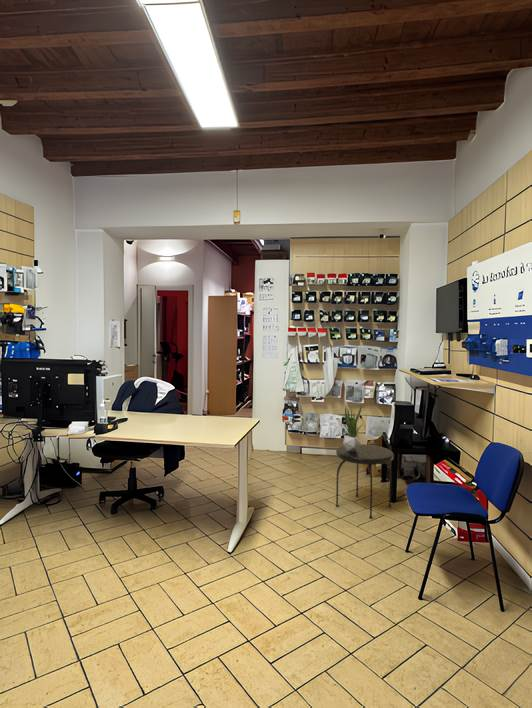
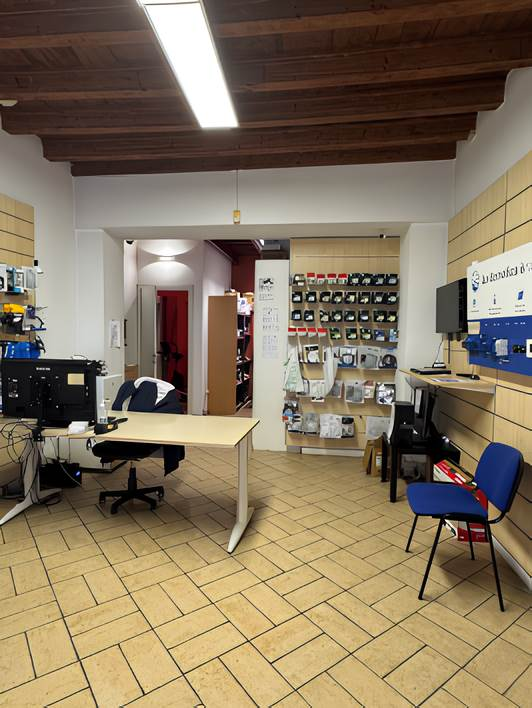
- potted plant (351, 427)
- side table (357, 478)
